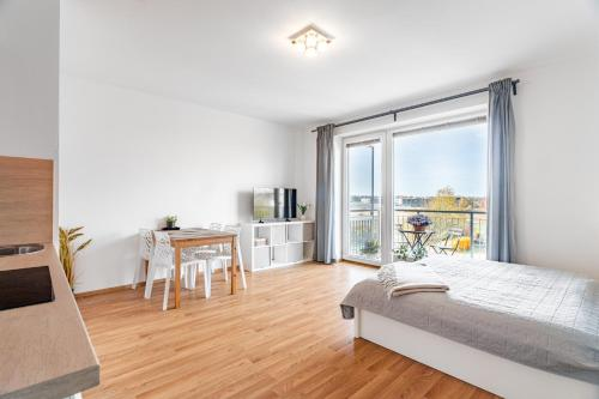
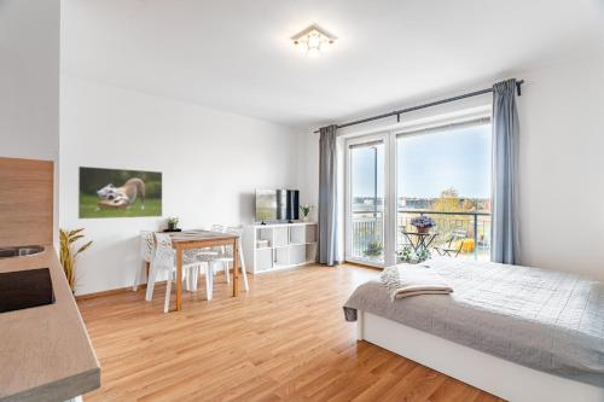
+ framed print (123, 193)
